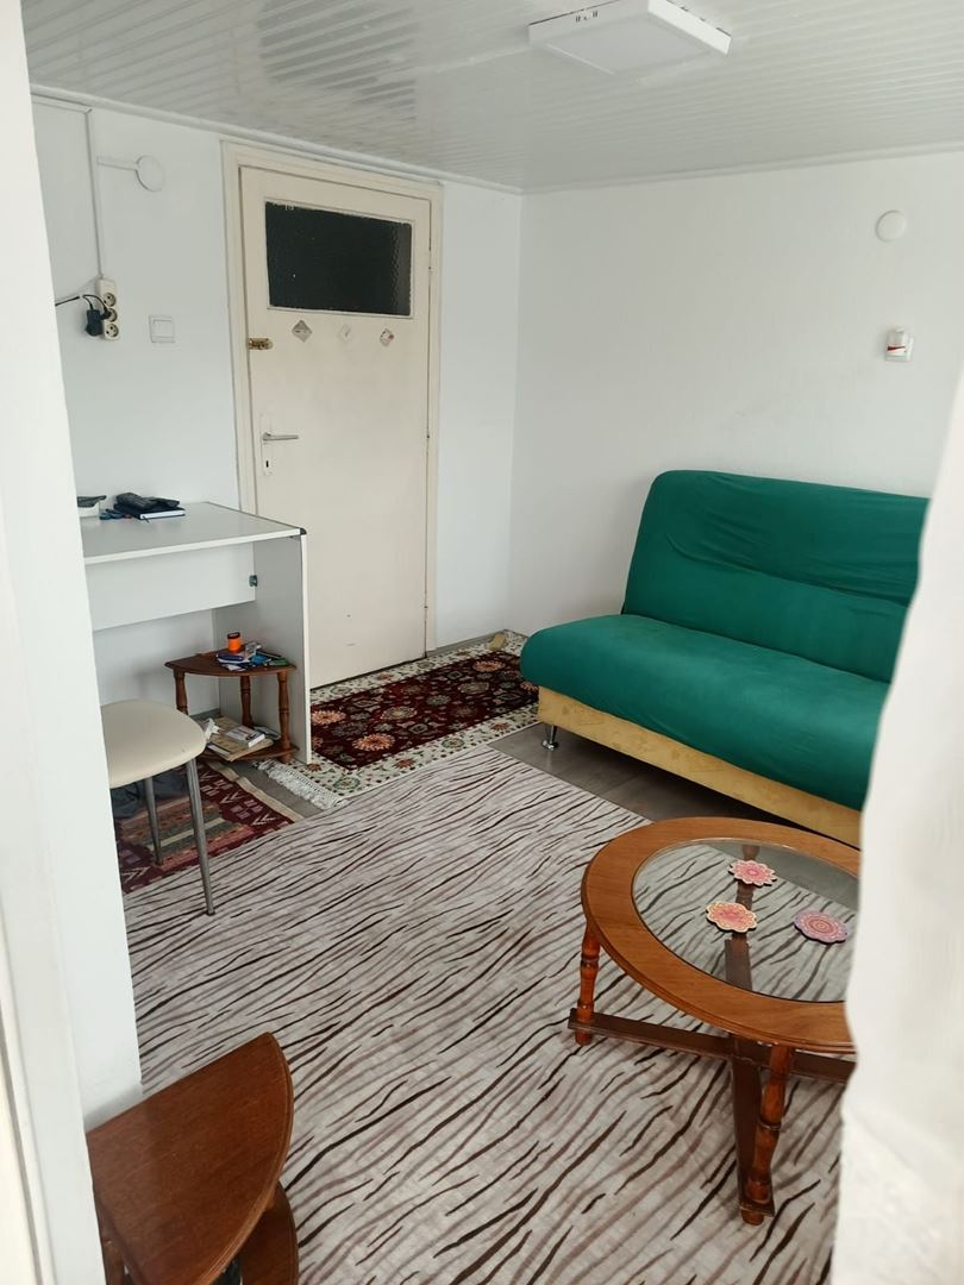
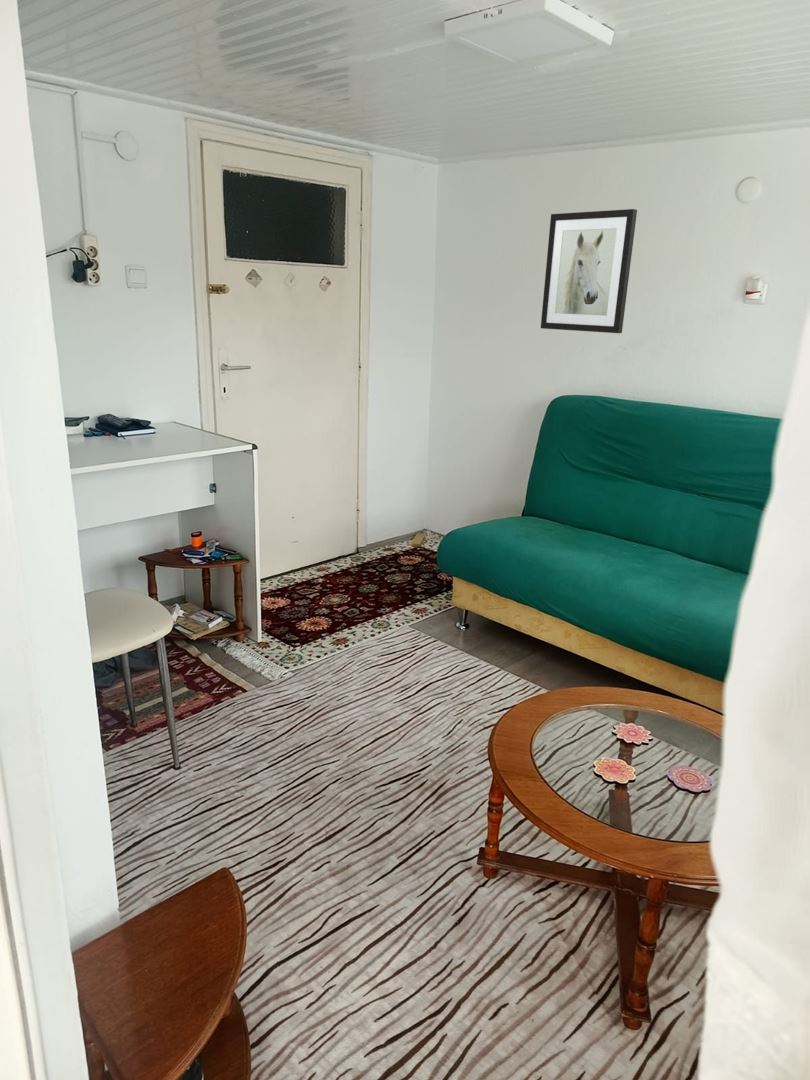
+ wall art (585, 272)
